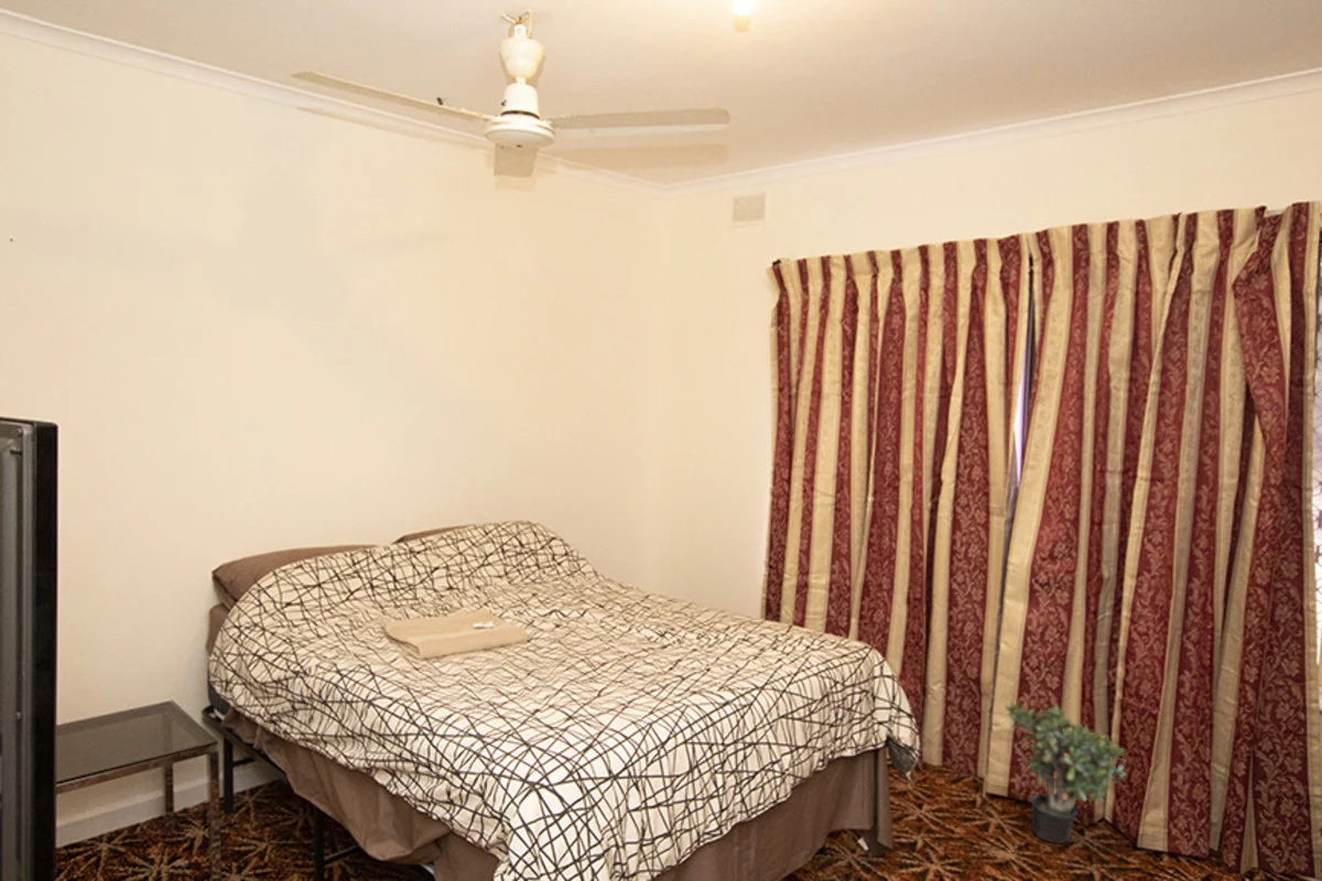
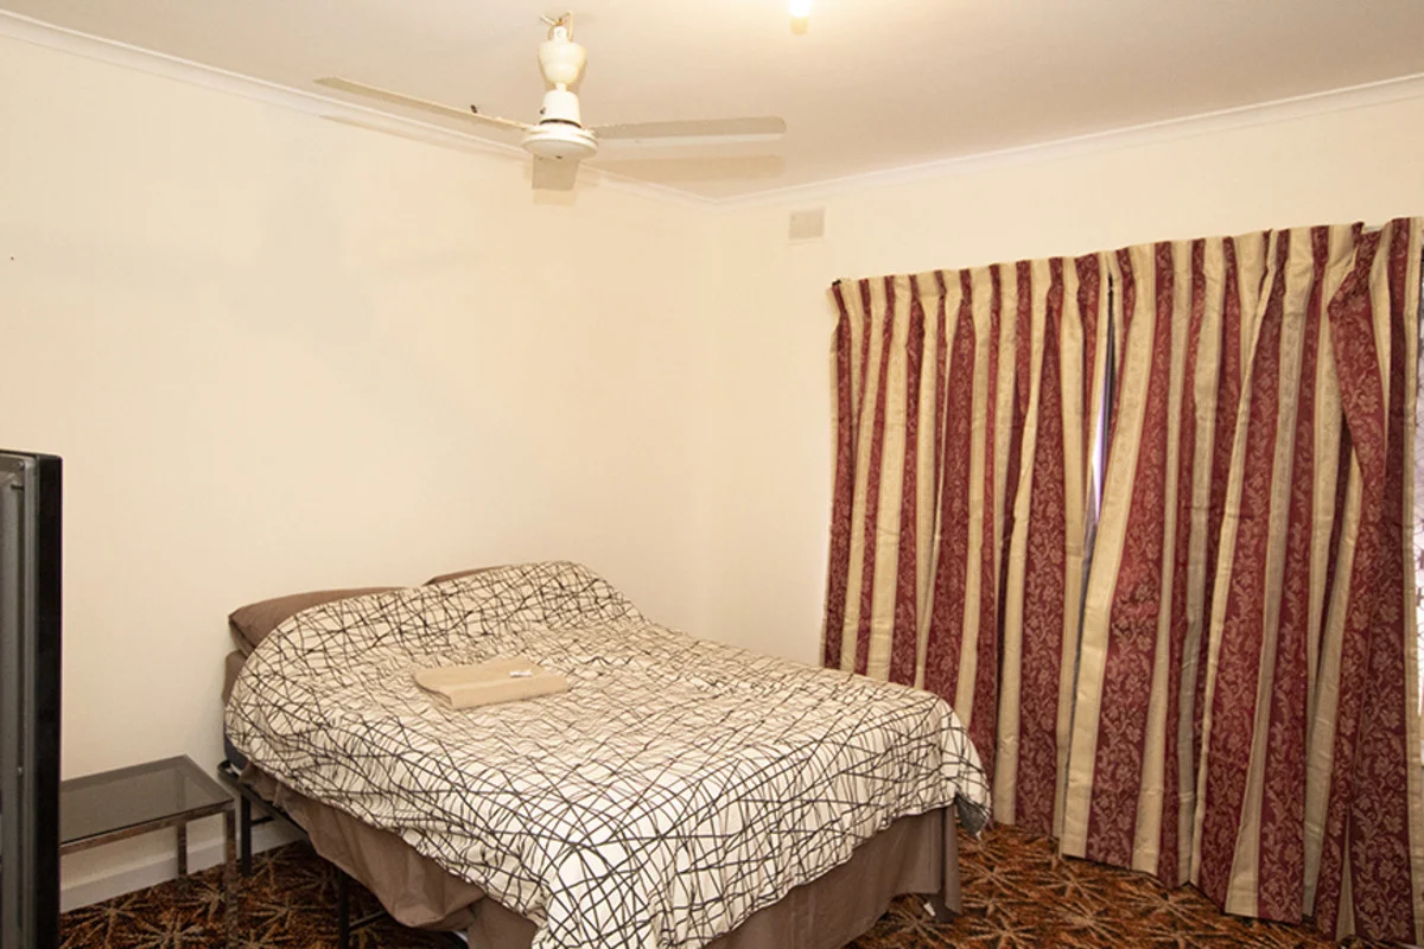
- potted plant (1056, 773)
